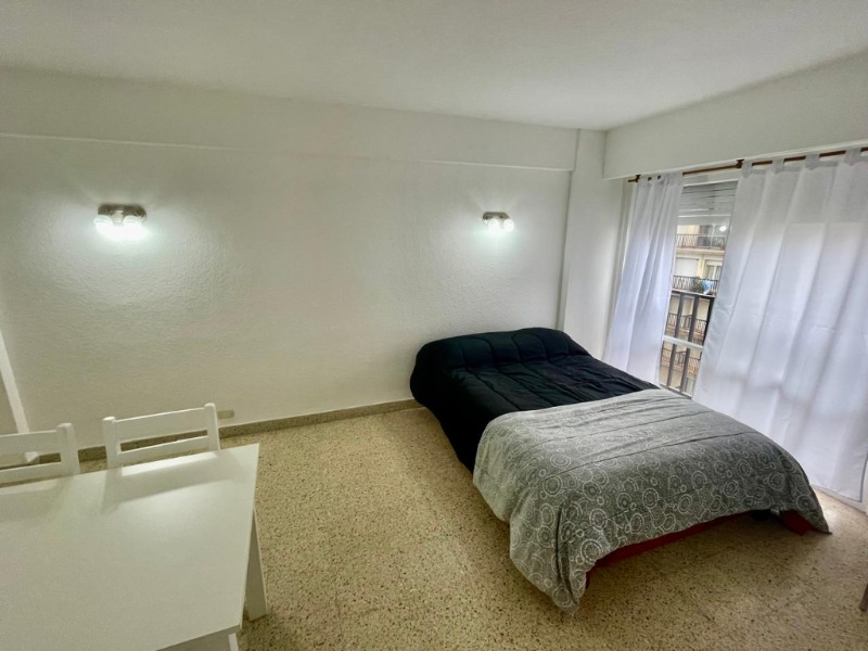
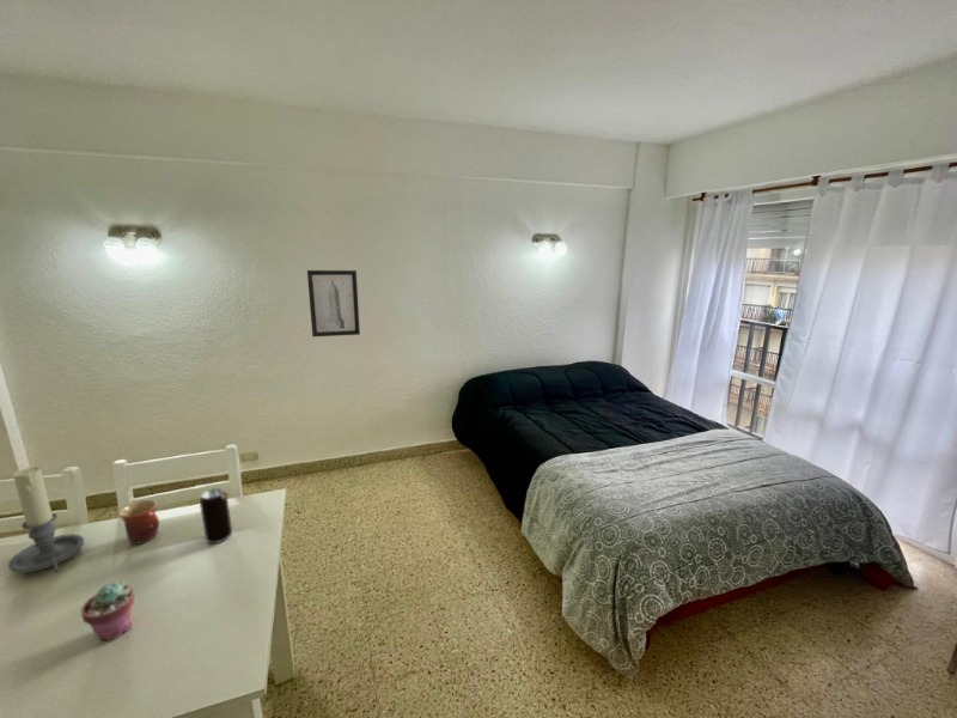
+ wall art (334, 303)
+ candle holder (38, 517)
+ beverage can (215, 515)
+ mug (144, 524)
+ potted succulent (110, 608)
